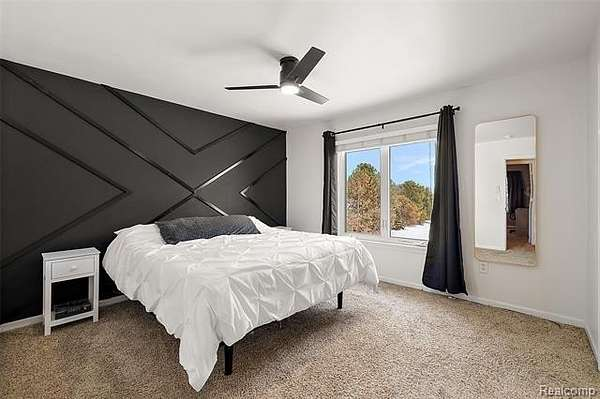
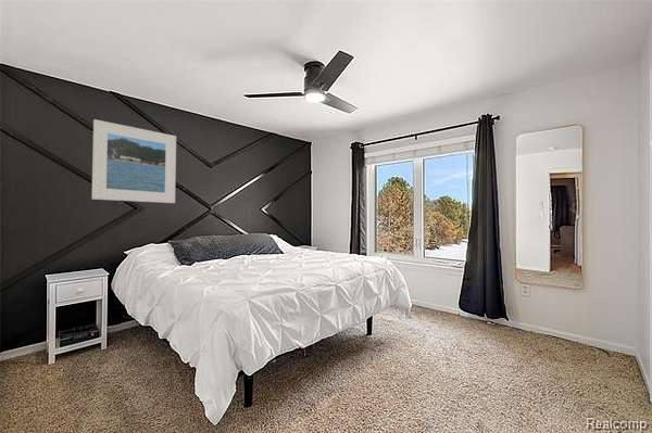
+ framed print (137, 164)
